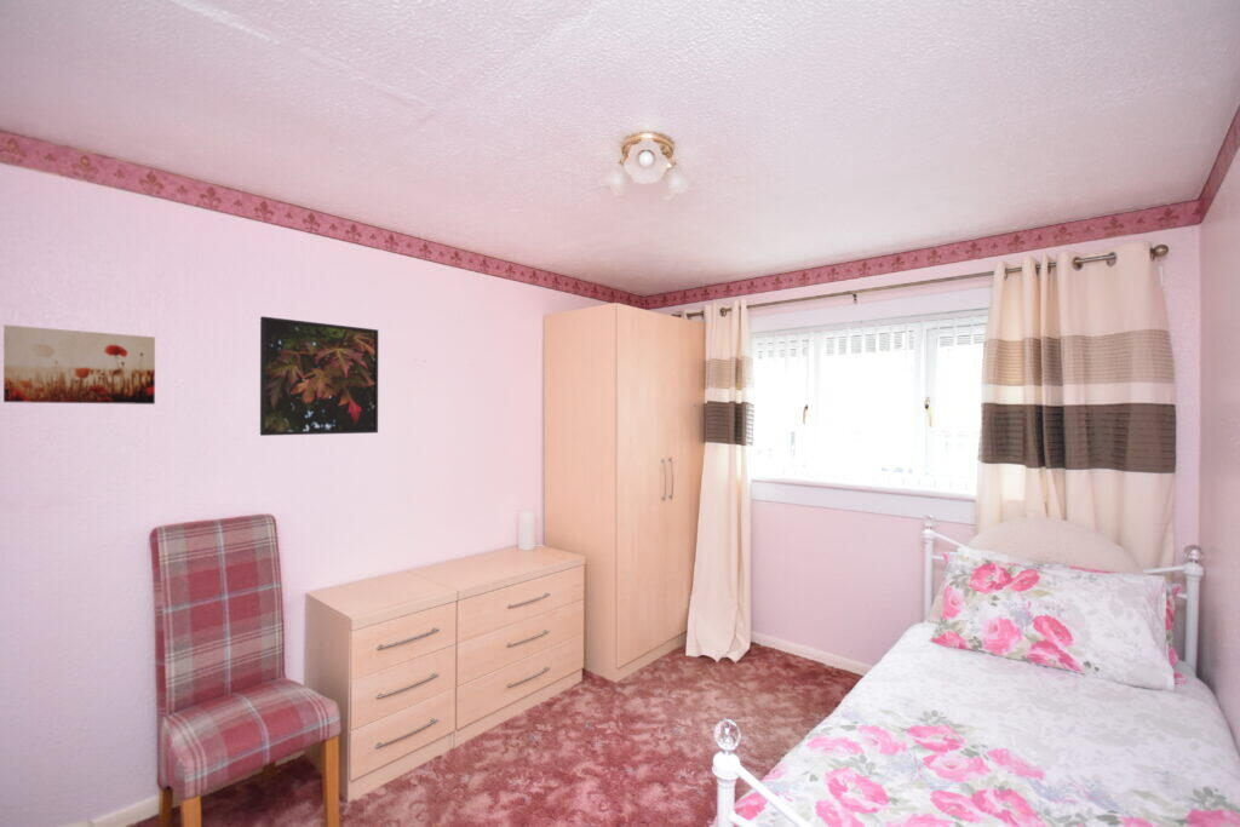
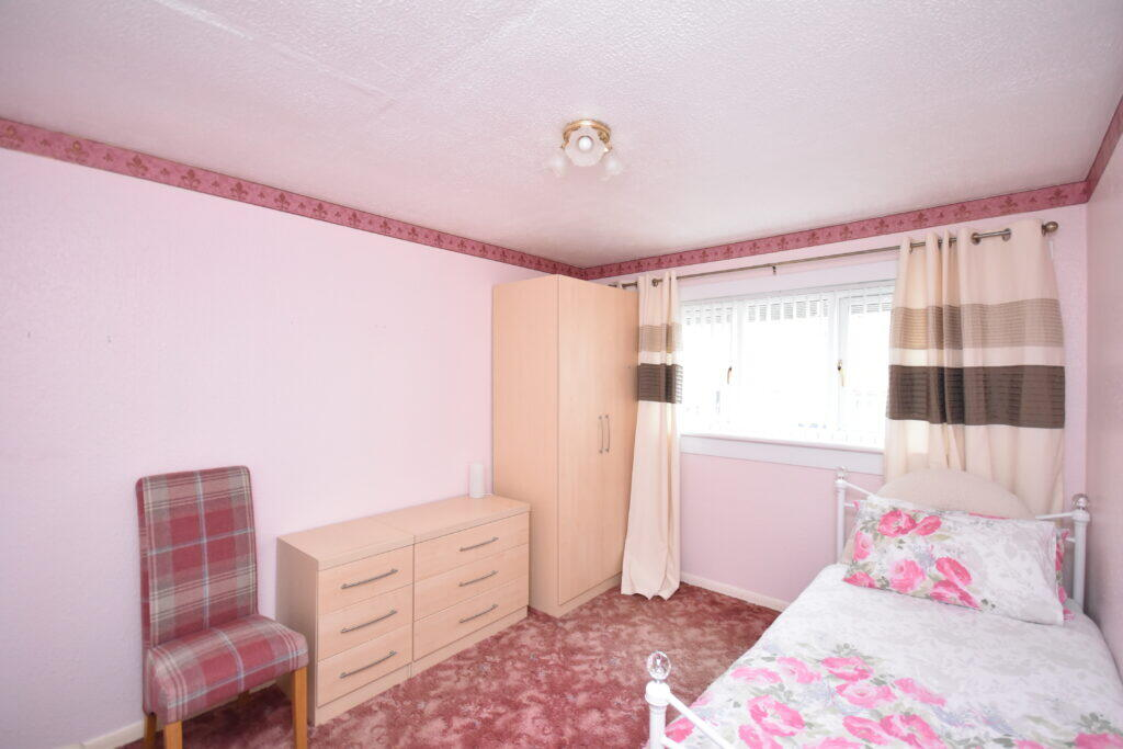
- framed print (323, 378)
- wall art (84, 367)
